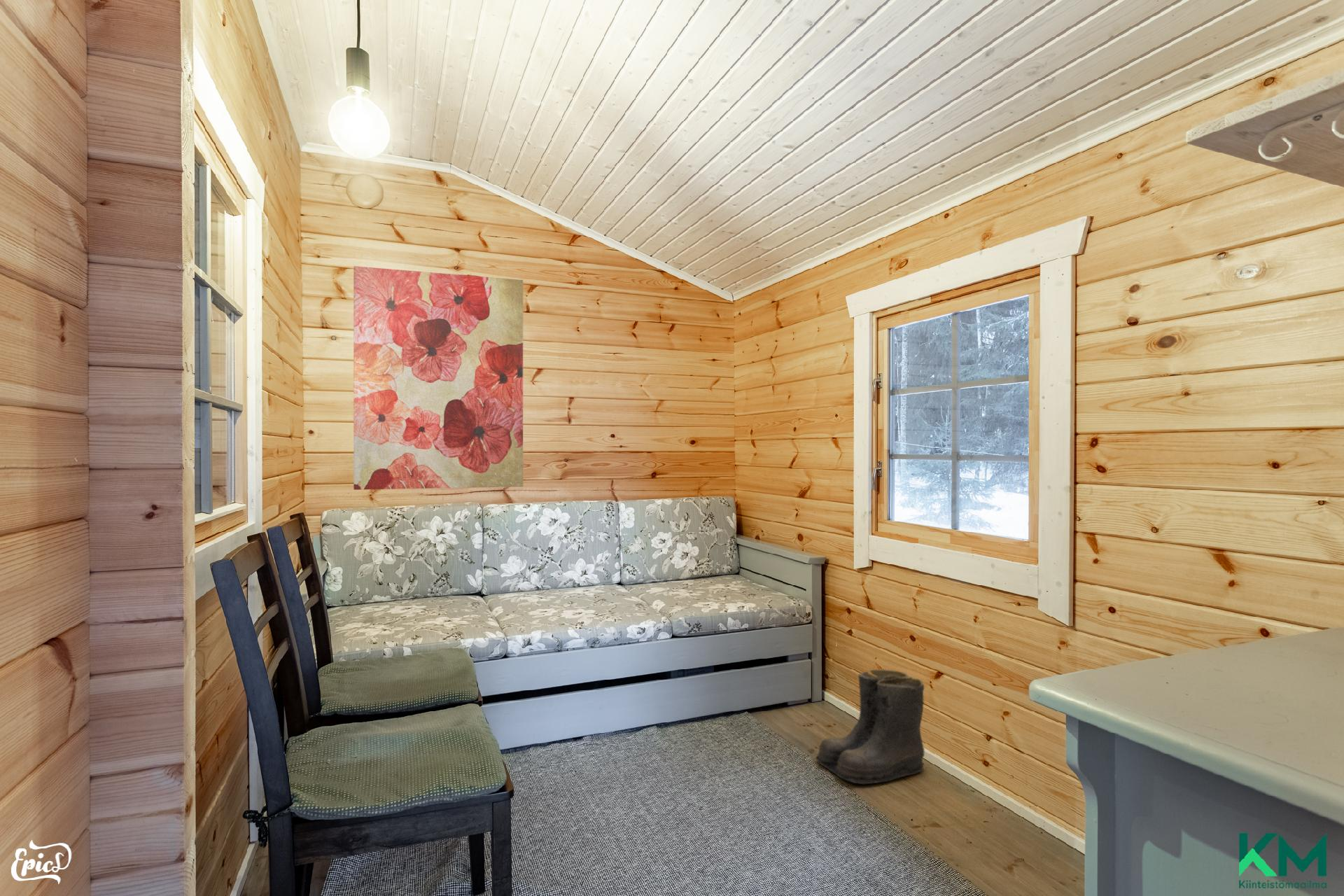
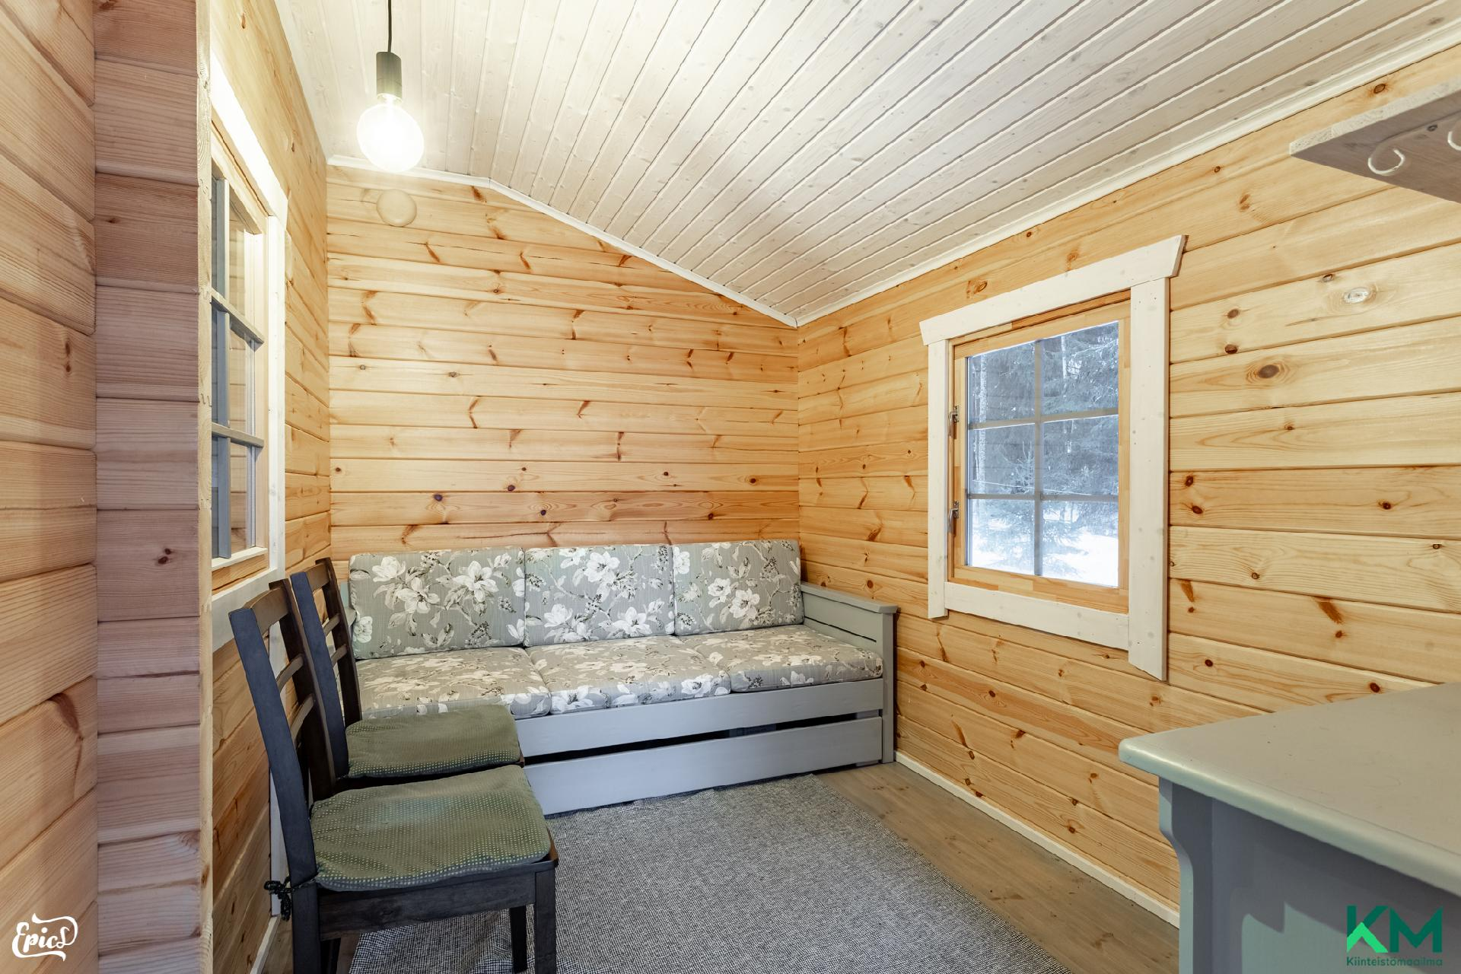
- wall art (442, 381)
- boots (871, 722)
